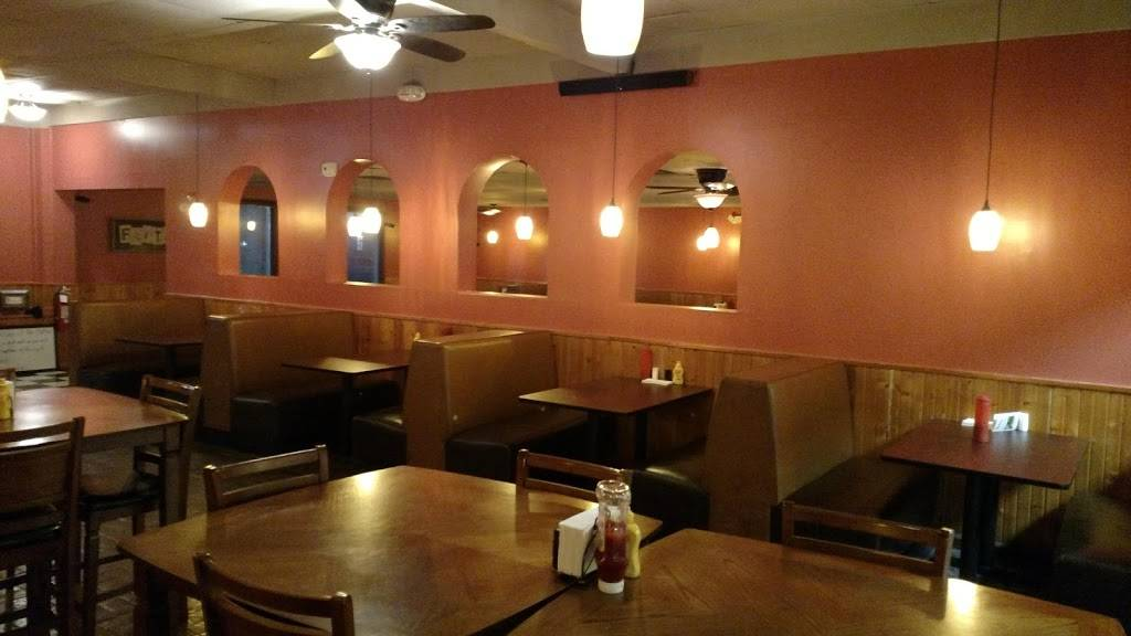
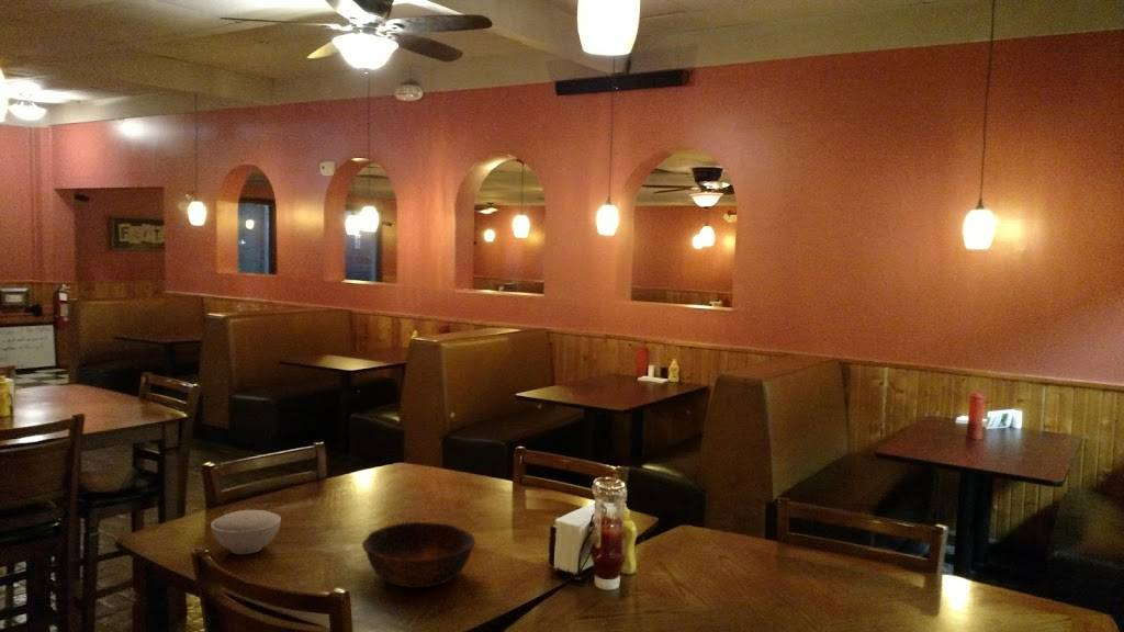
+ bowl (418, 557)
+ bowl (246, 531)
